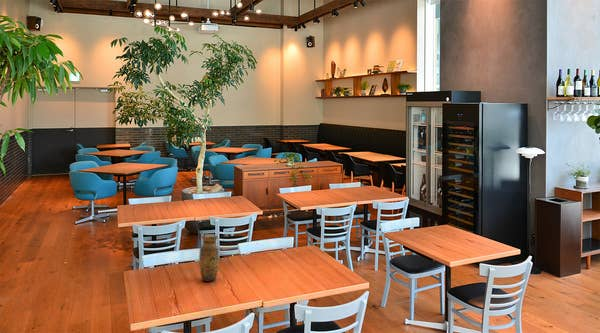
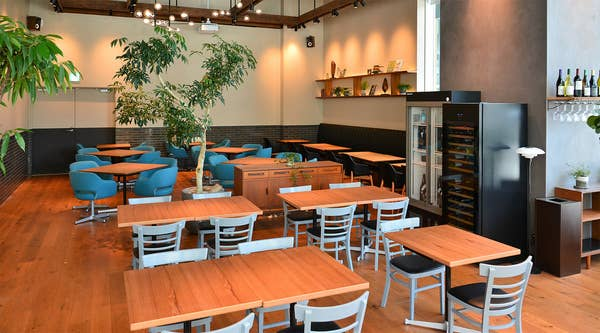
- vase (209, 257)
